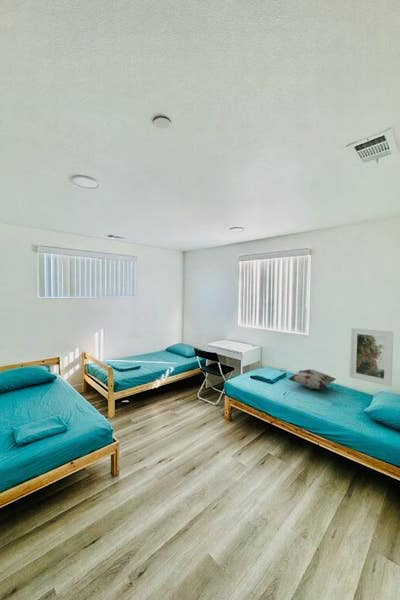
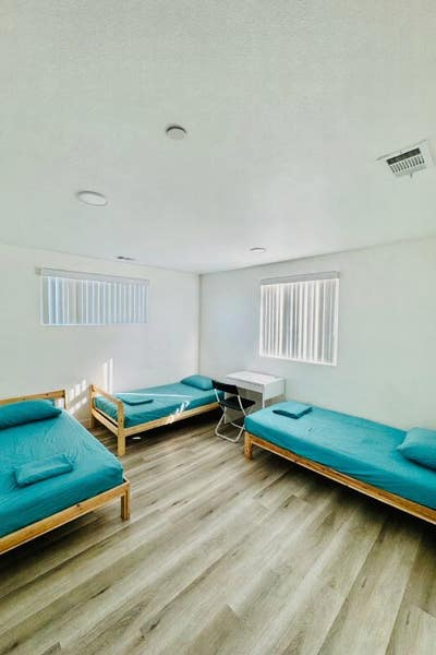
- decorative pillow (311, 378)
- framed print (370, 355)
